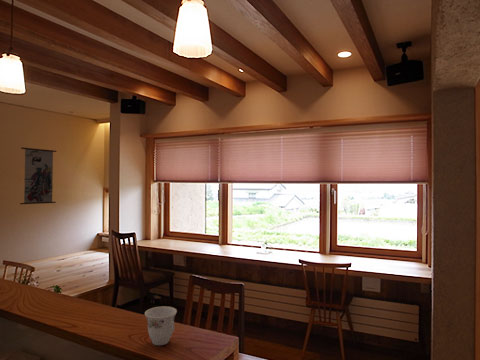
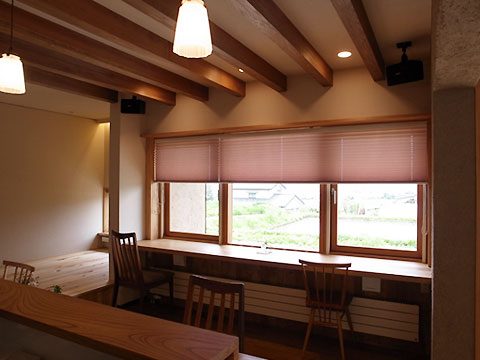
- teacup (162, 327)
- wall scroll (39, 172)
